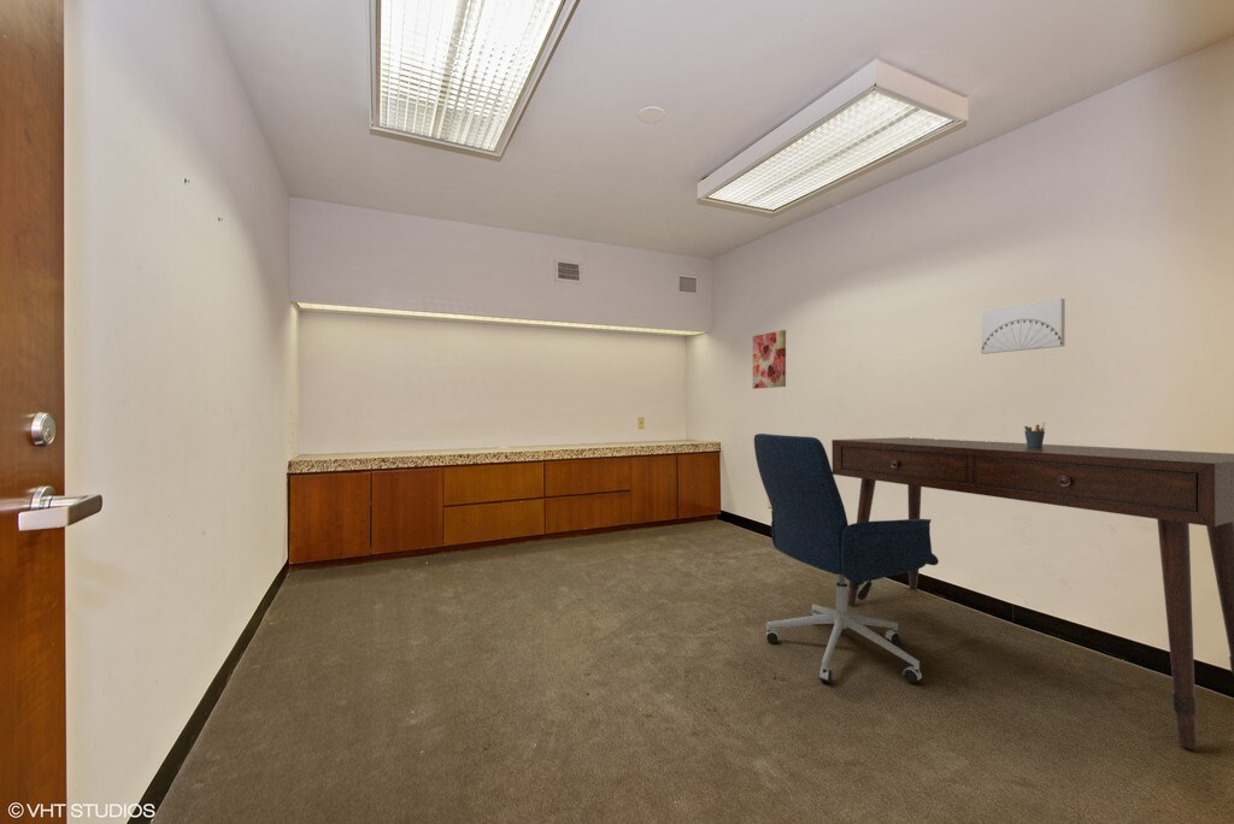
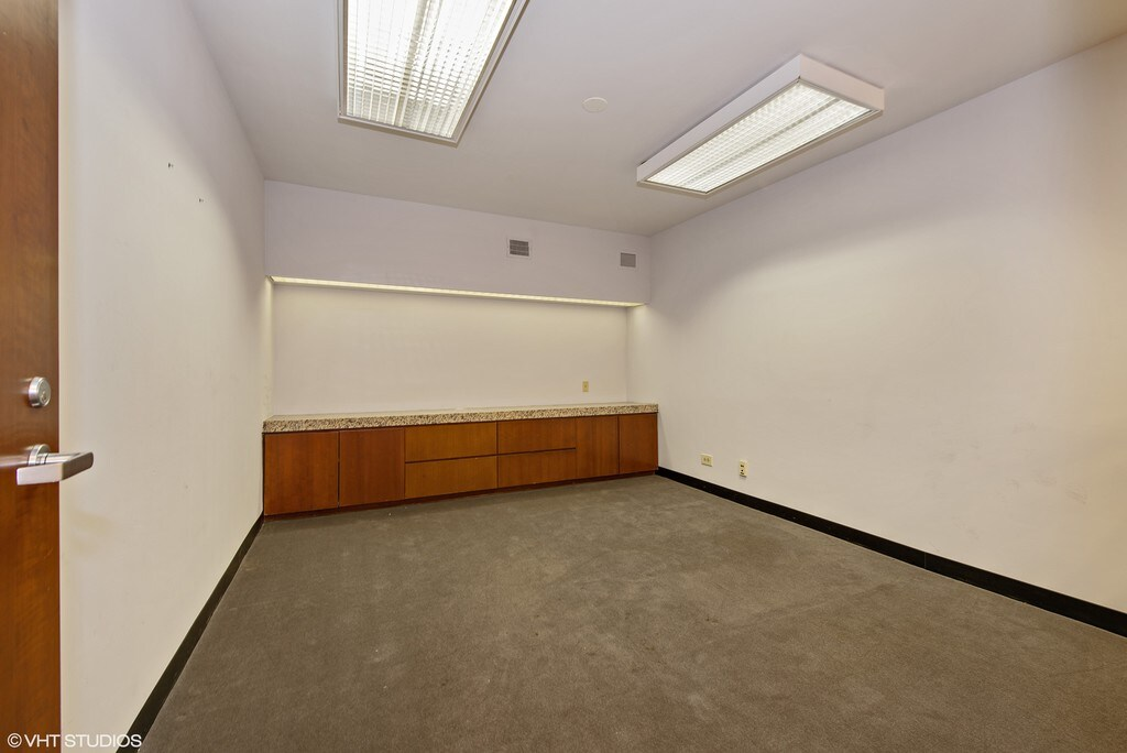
- wall art (1021, 328)
- office chair (838, 543)
- desk (1013, 499)
- pen holder (1034, 434)
- wall art (768, 360)
